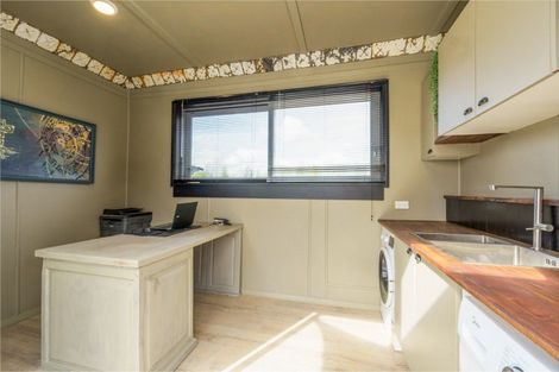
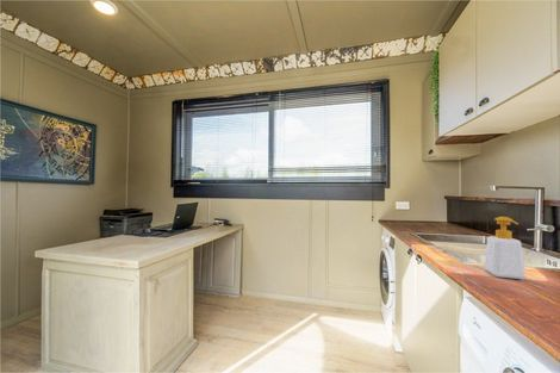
+ soap bottle (506, 247)
